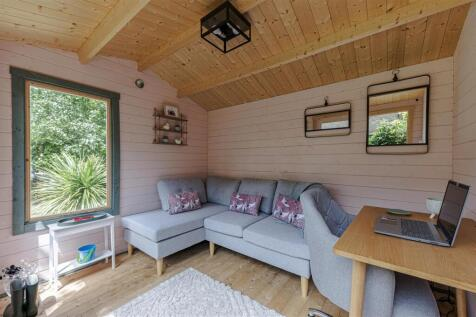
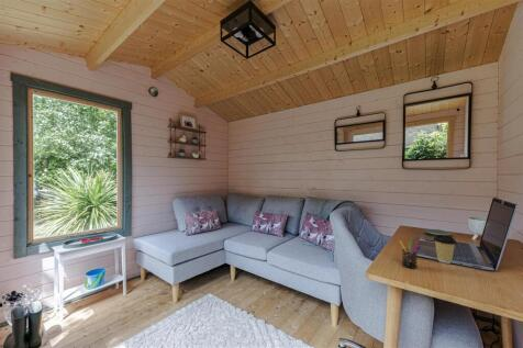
+ coffee cup (444, 248)
+ pen holder (410, 252)
